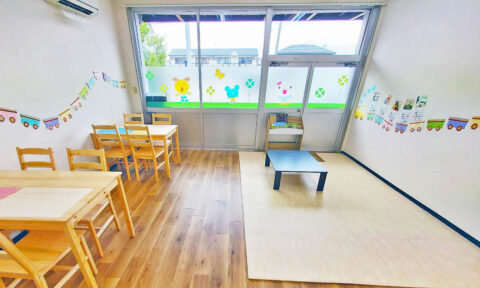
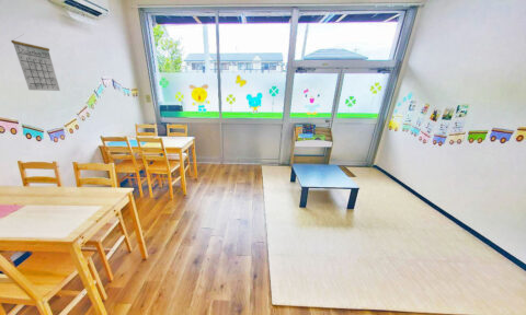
+ calendar (36, 62)
